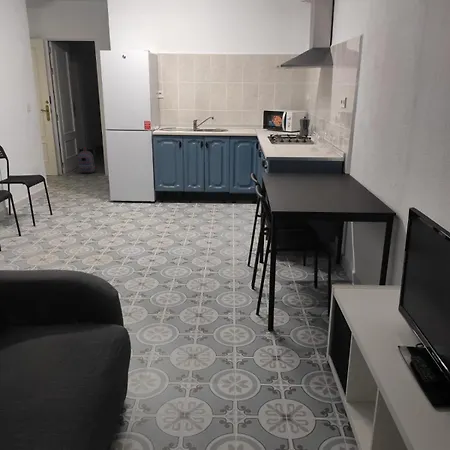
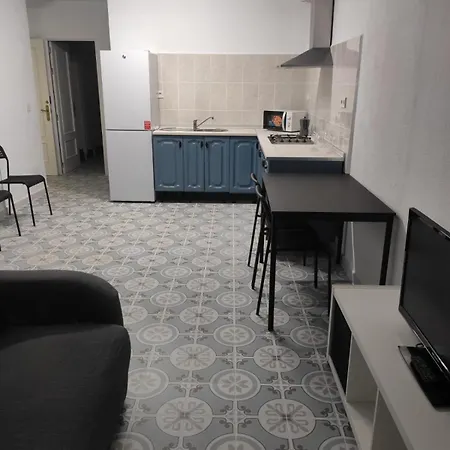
- backpack (86, 159)
